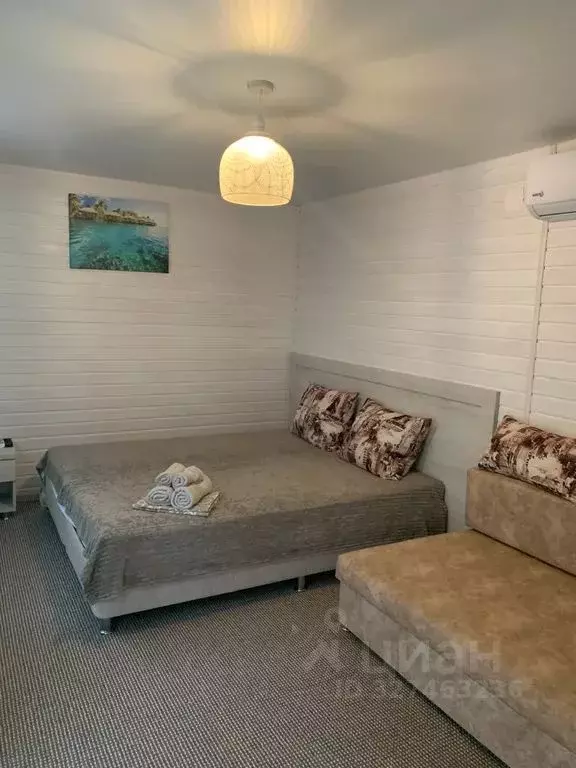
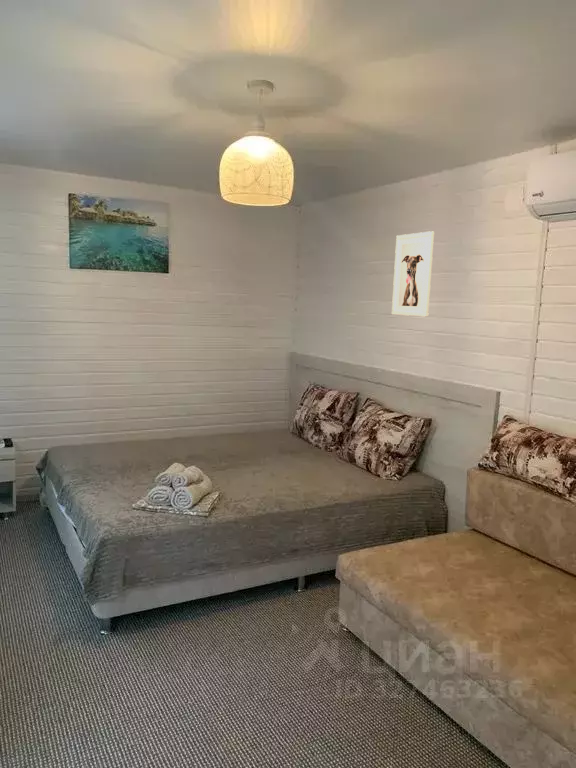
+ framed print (411, 275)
